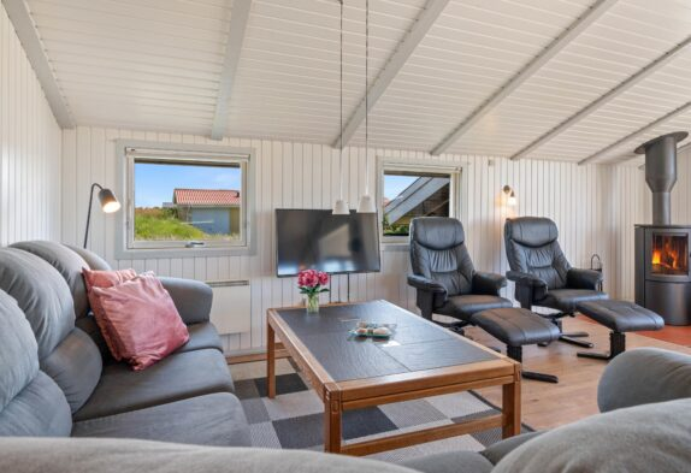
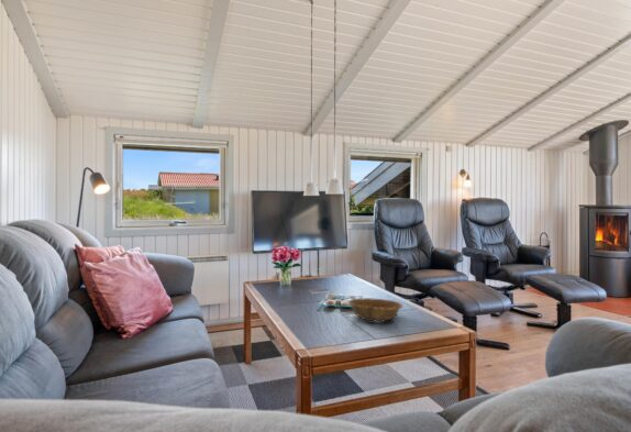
+ decorative bowl (375, 309)
